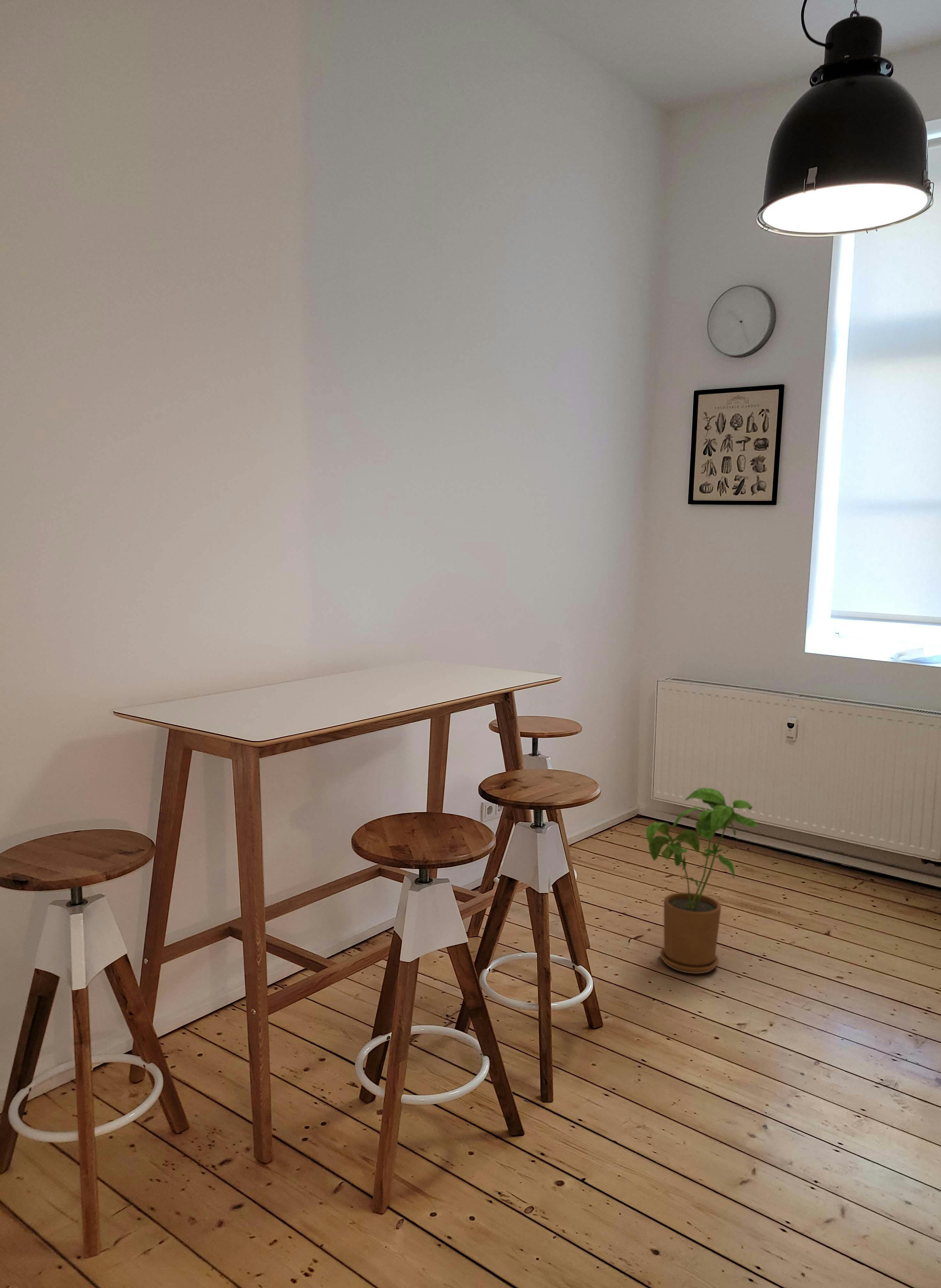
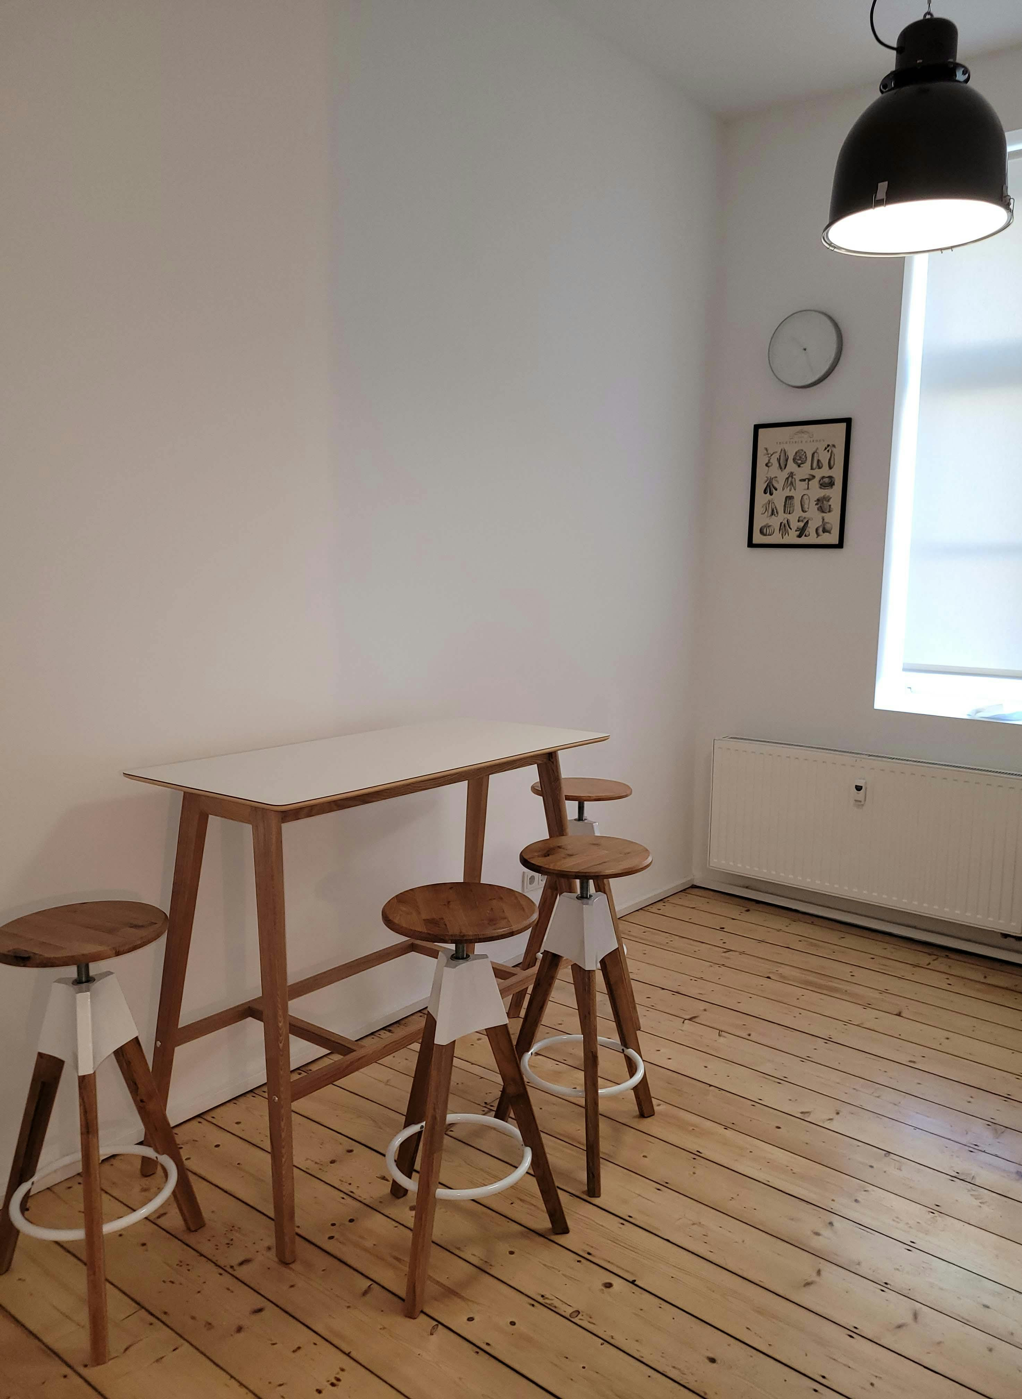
- house plant (691, 877)
